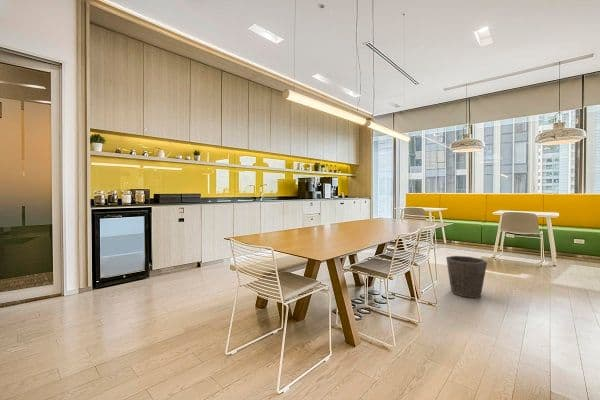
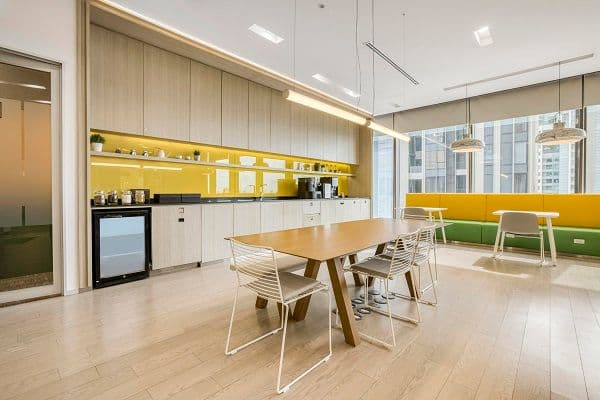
- waste bin (465, 276)
